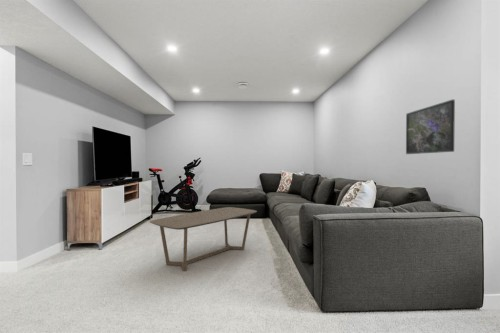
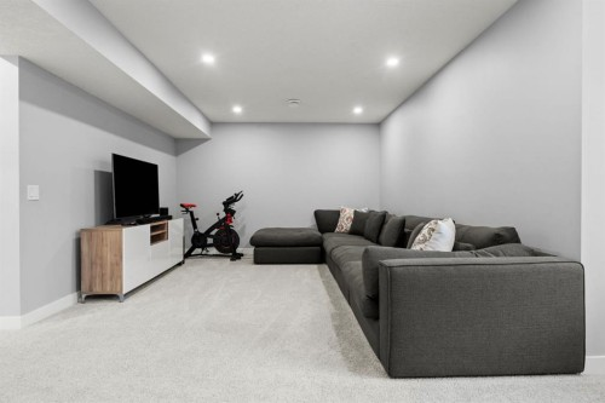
- coffee table (206, 224)
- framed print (427, 130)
